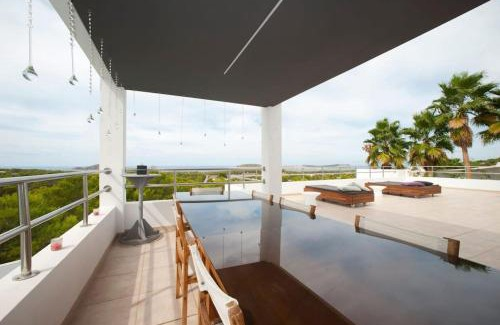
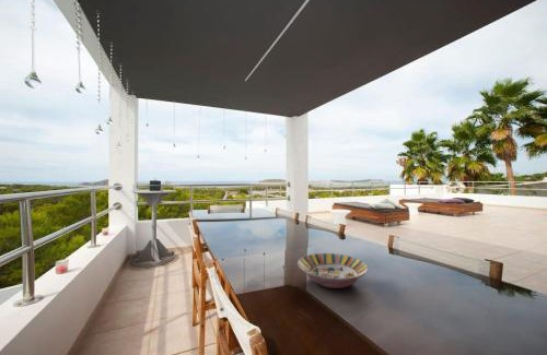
+ serving bowl (331, 272)
